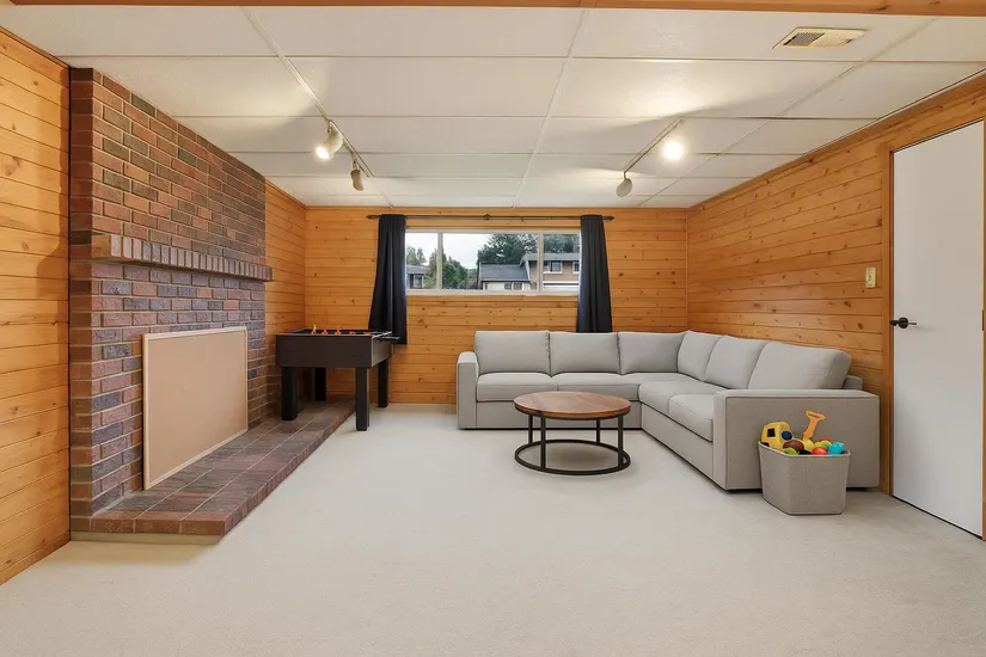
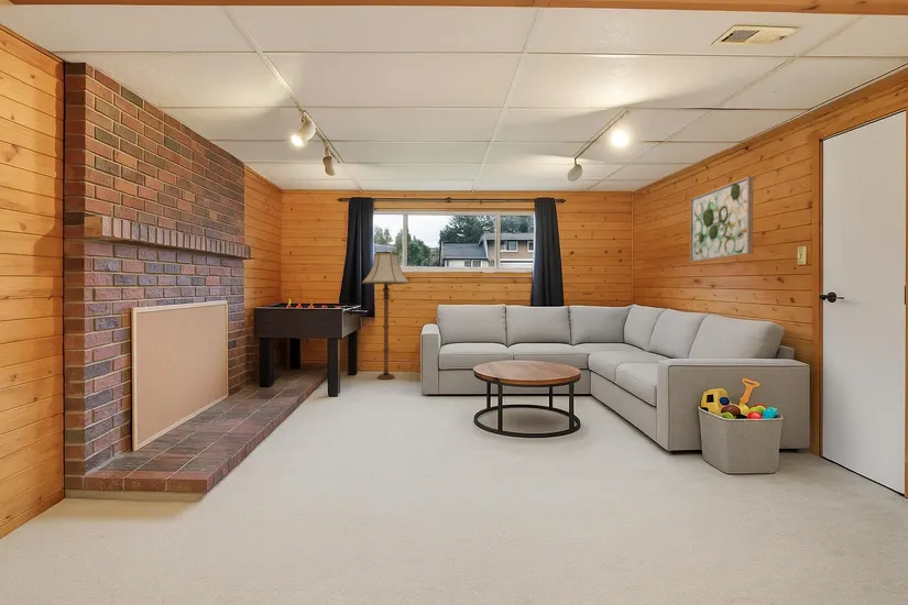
+ floor lamp (385, 314)
+ wall art (716, 223)
